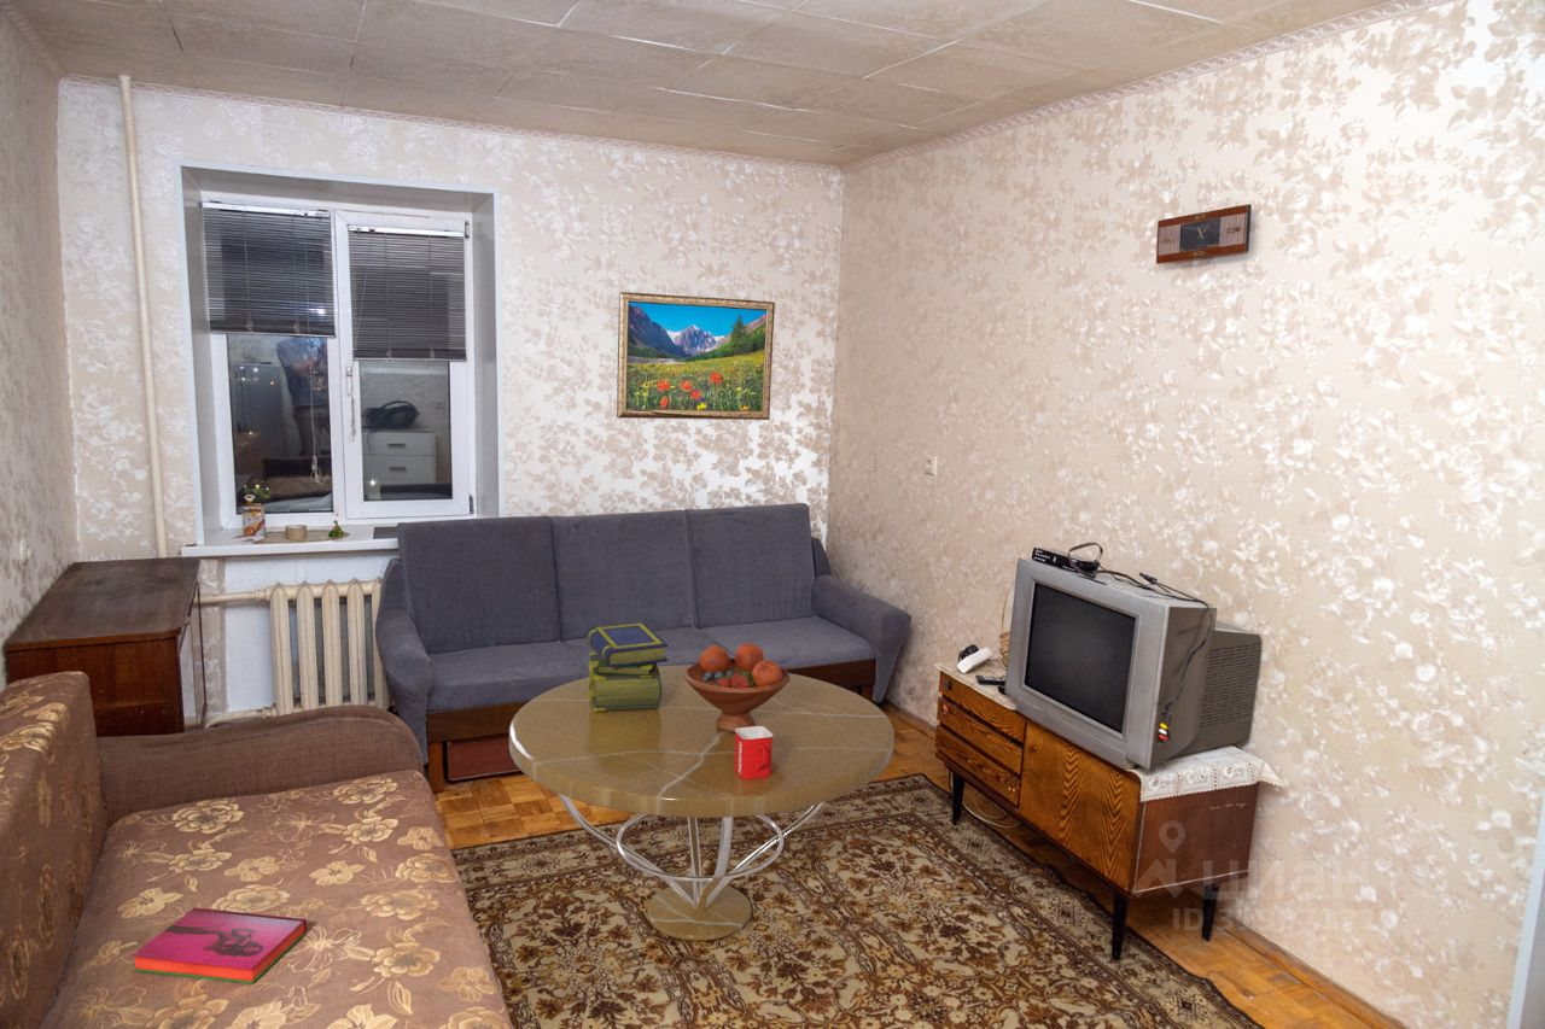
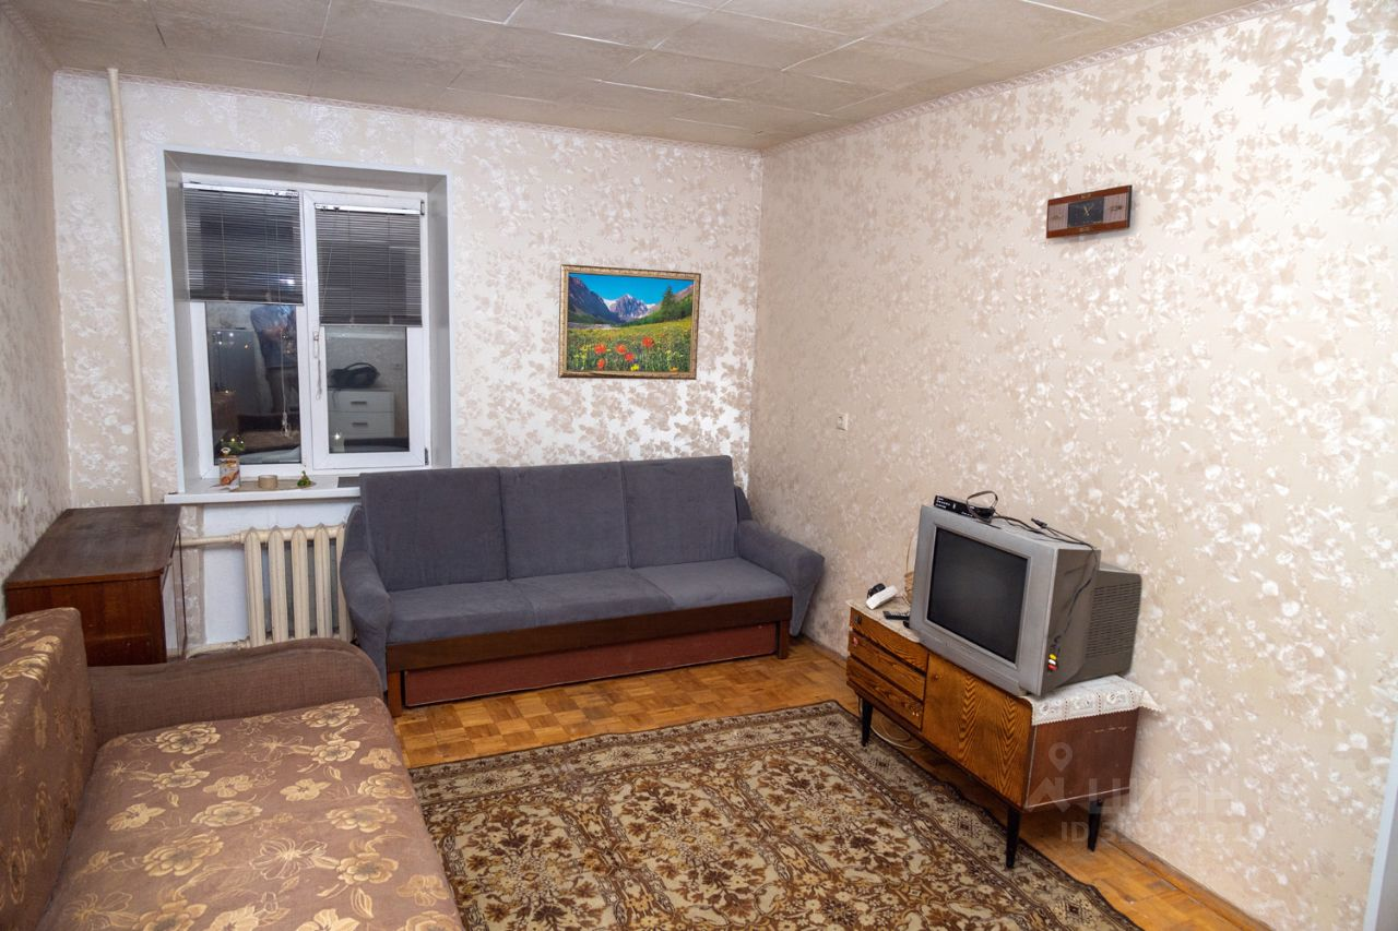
- fruit bowl (736, 689)
- coffee table (701, 817)
- hardback book (222, 942)
- mug (756, 754)
- stack of books (626, 665)
